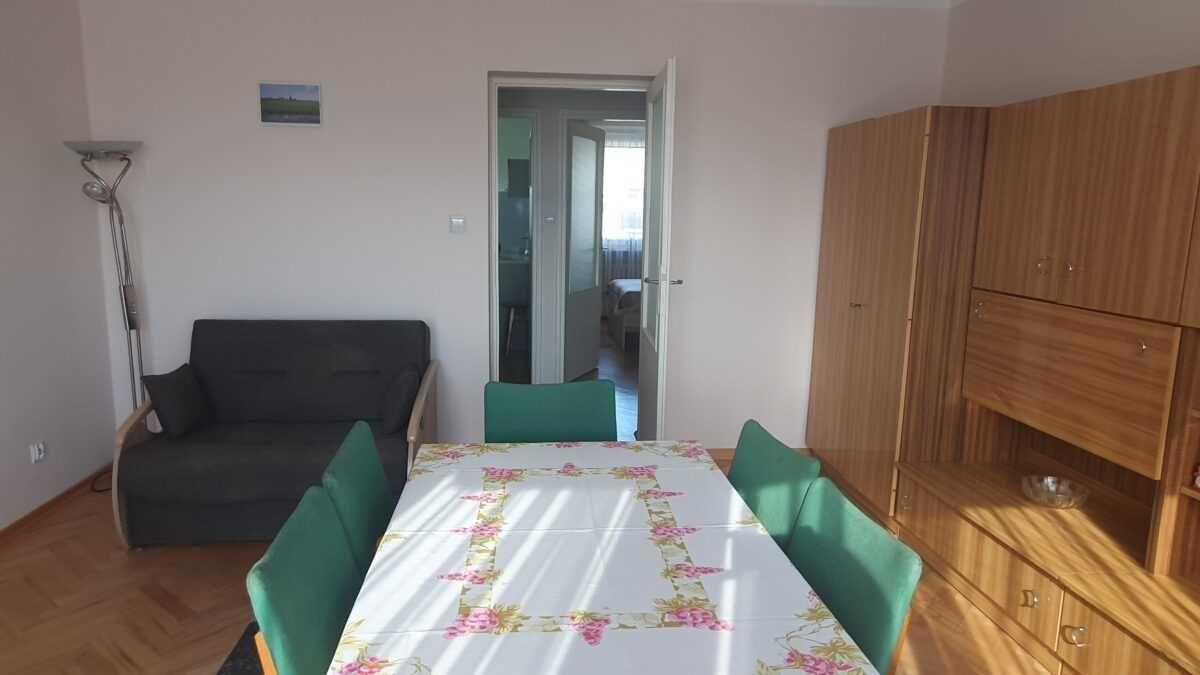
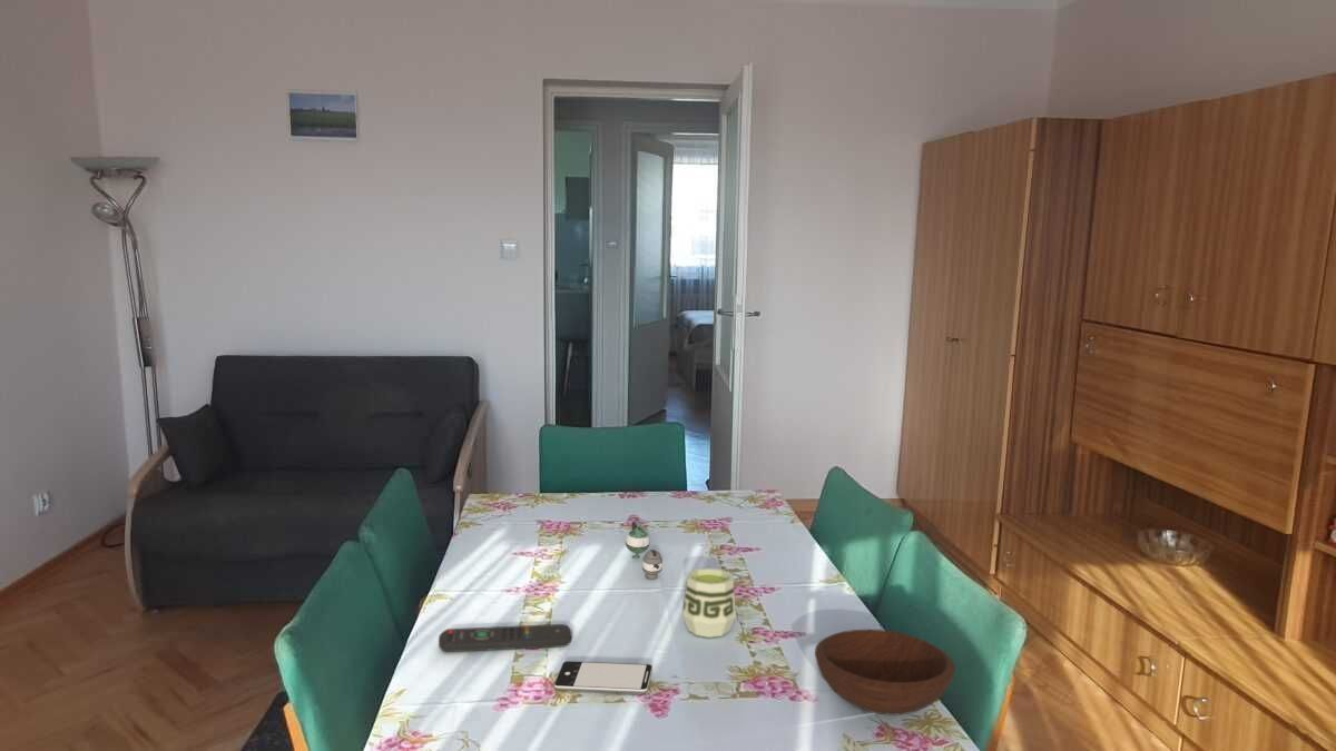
+ cup (709, 602)
+ remote control (505, 636)
+ smartphone (603, 676)
+ teapot (644, 549)
+ bowl (882, 679)
